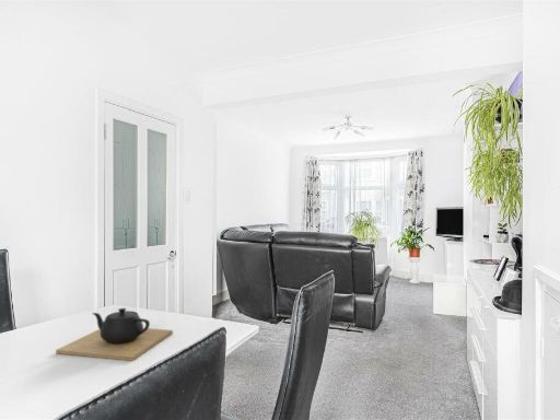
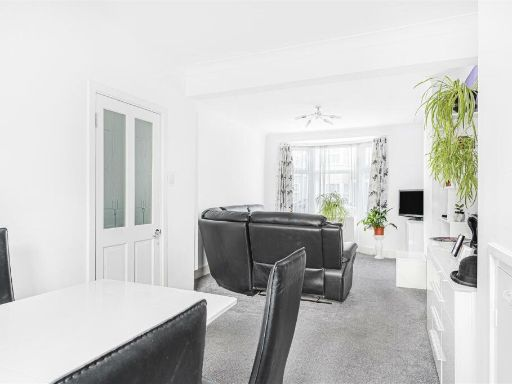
- teapot (118, 325)
